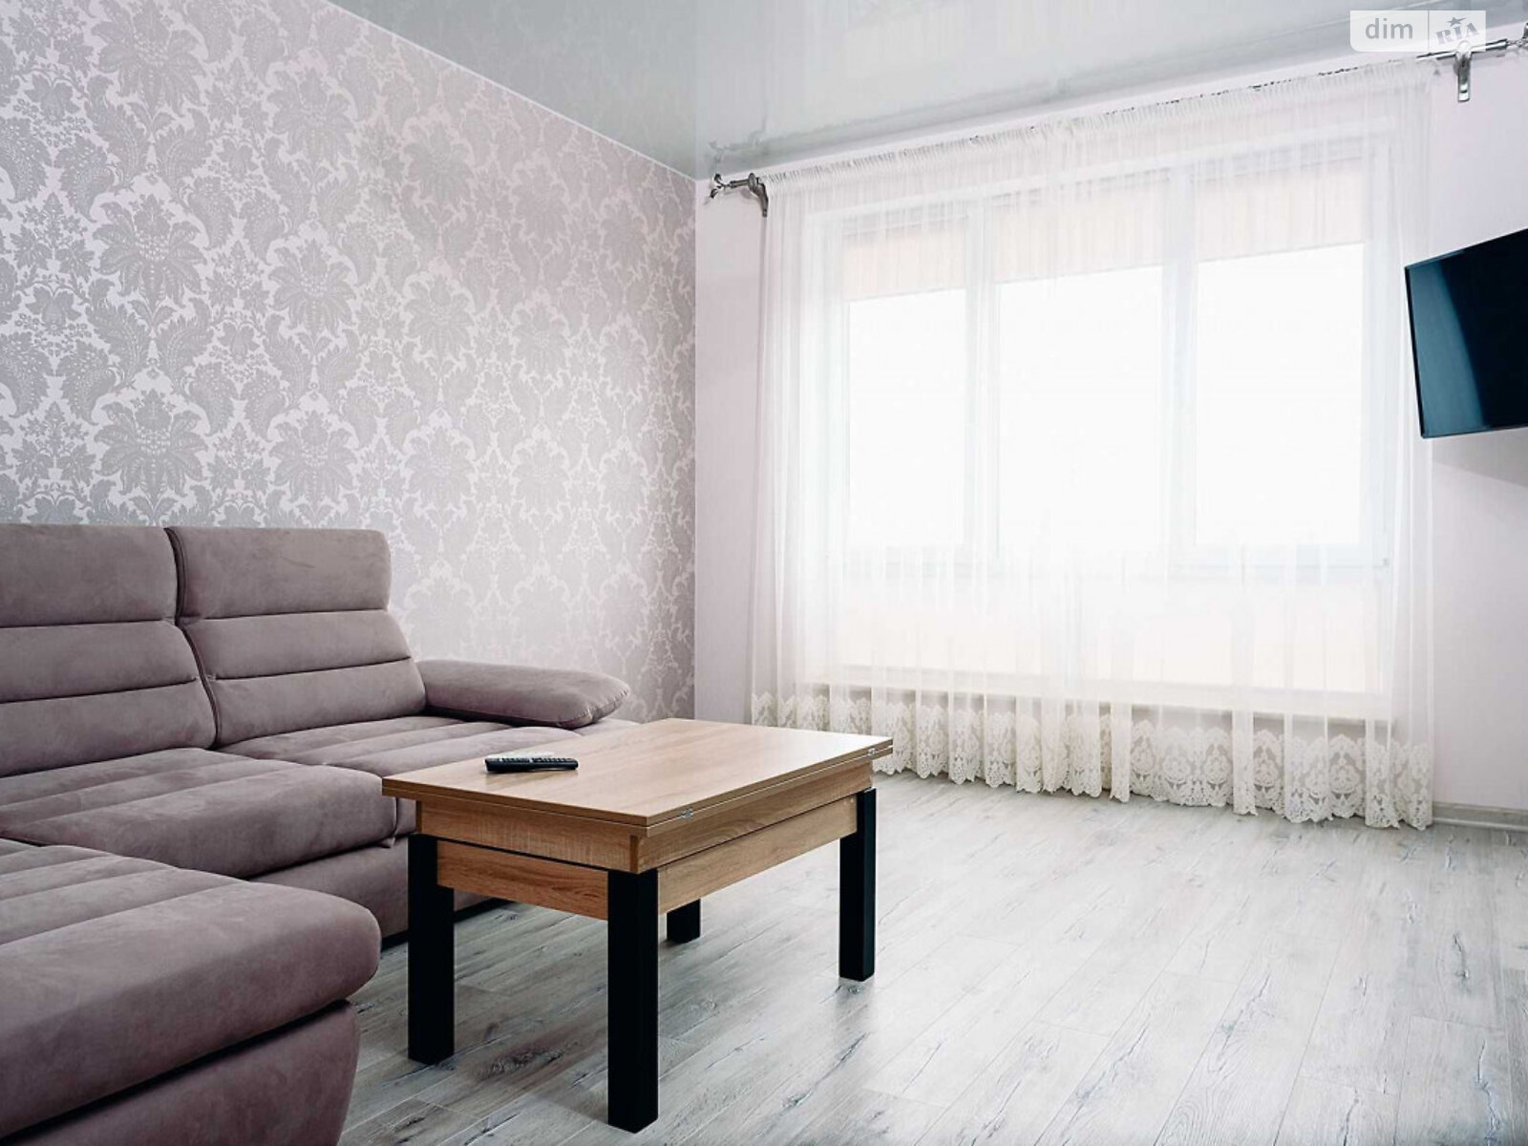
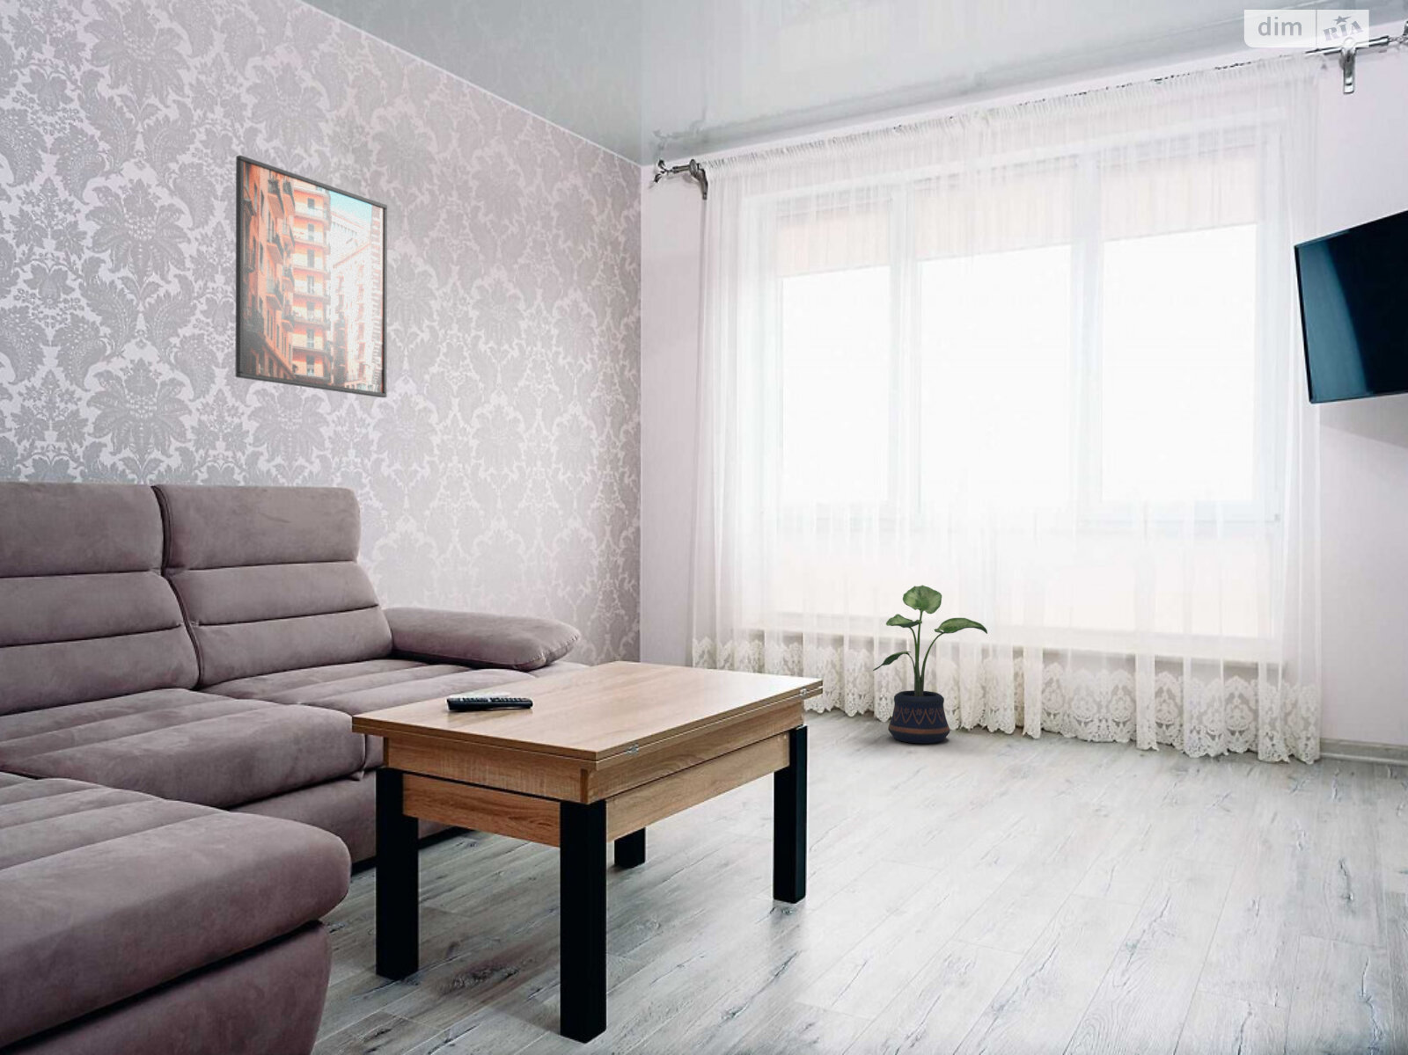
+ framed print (316, 285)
+ potted plant (926, 660)
